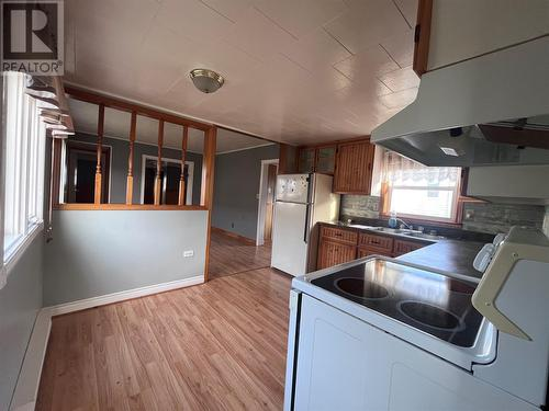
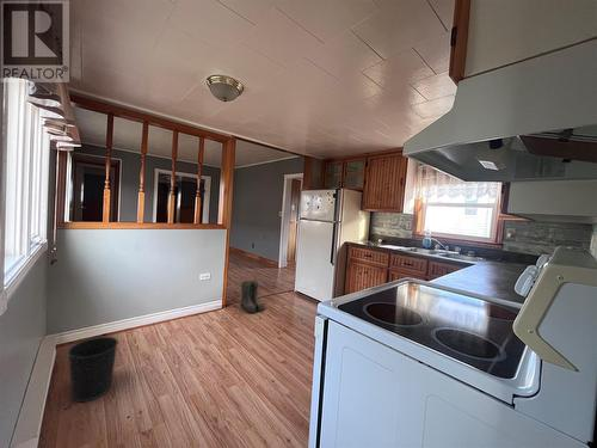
+ boots (252, 295)
+ wastebasket (93, 368)
